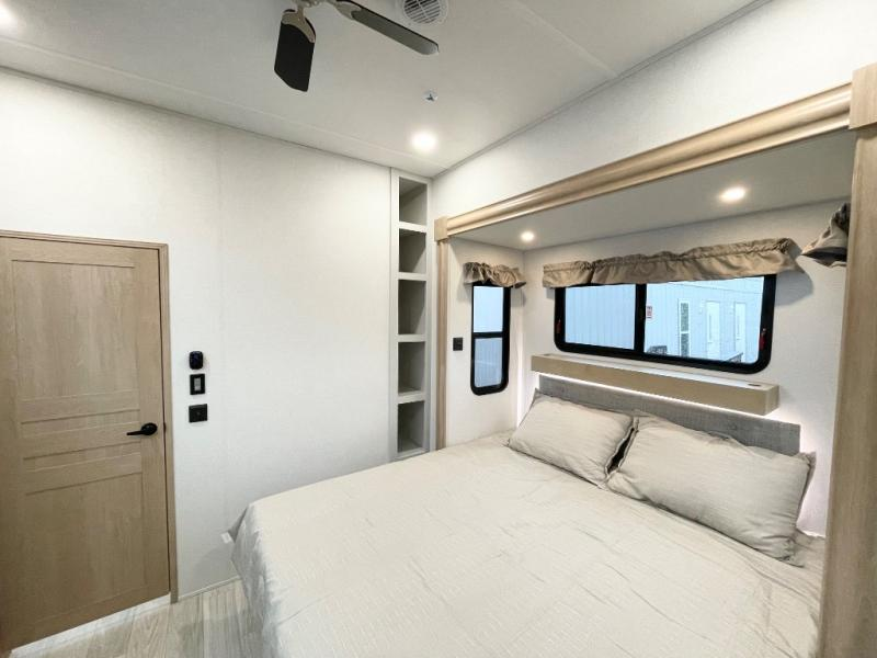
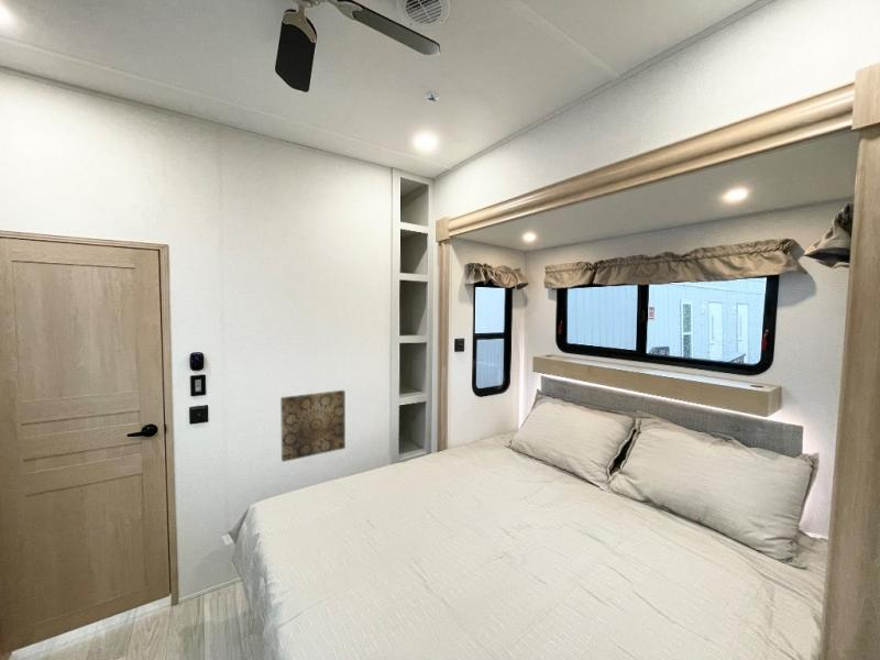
+ wall art (314, 424)
